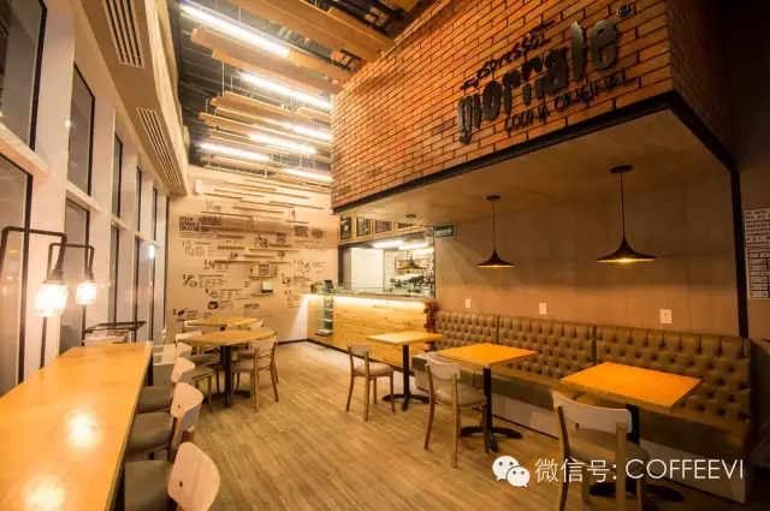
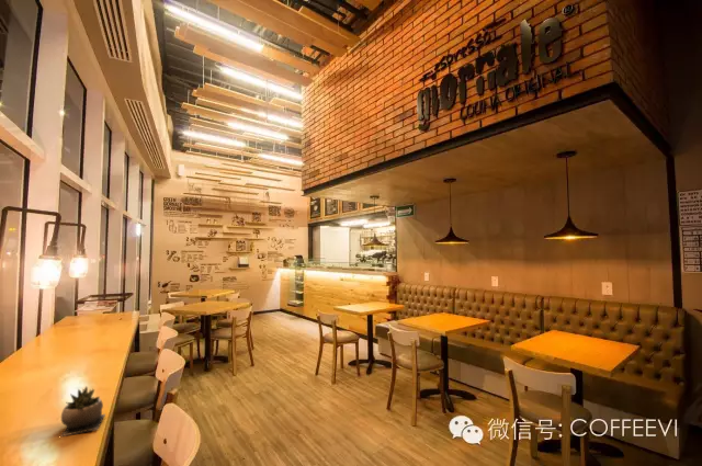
+ succulent plant (81, 406)
